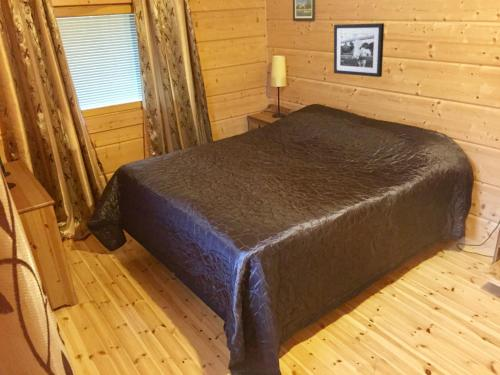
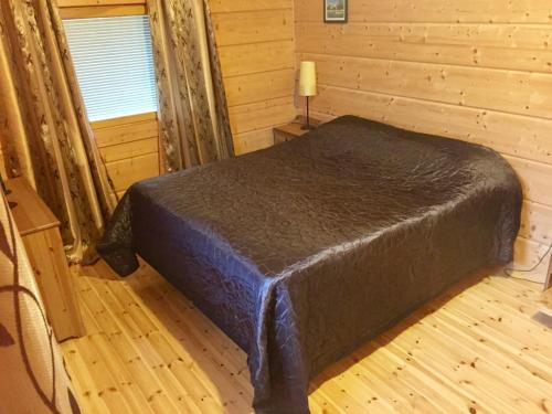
- picture frame (357, 50)
